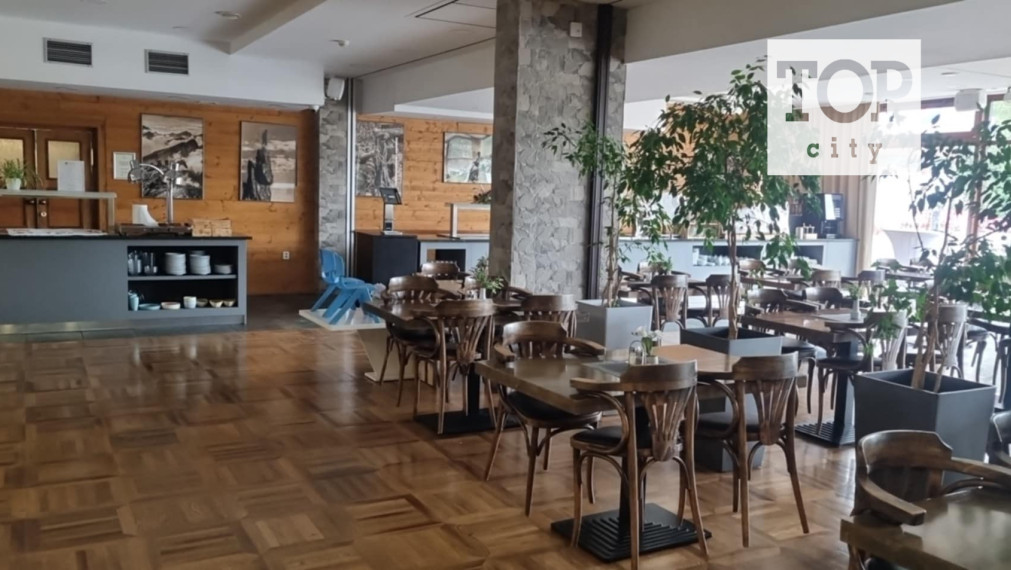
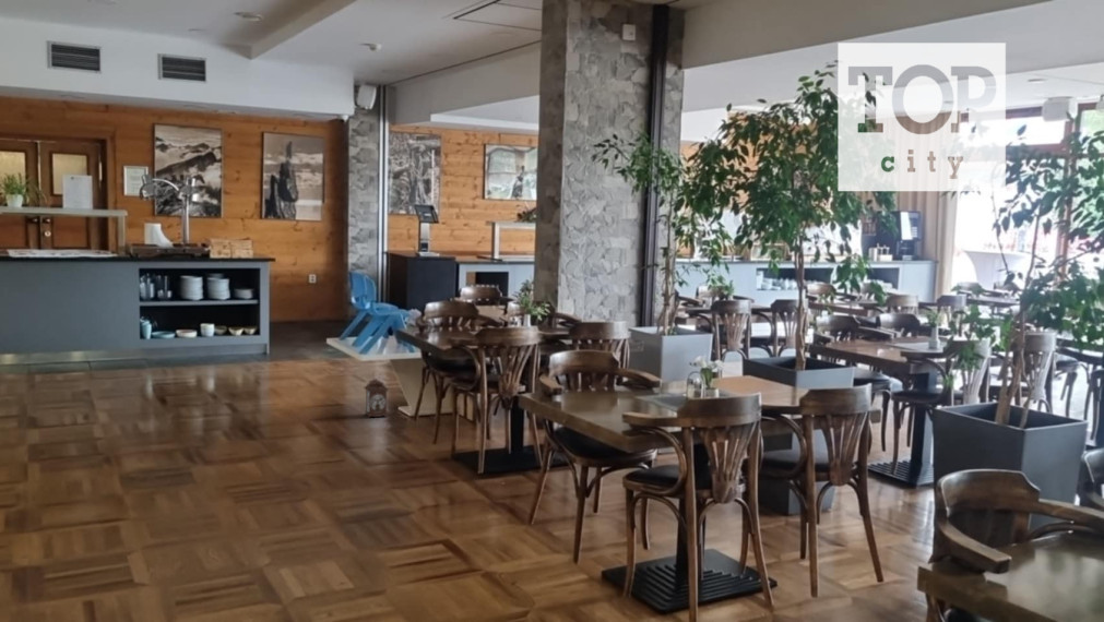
+ lantern (376, 393)
